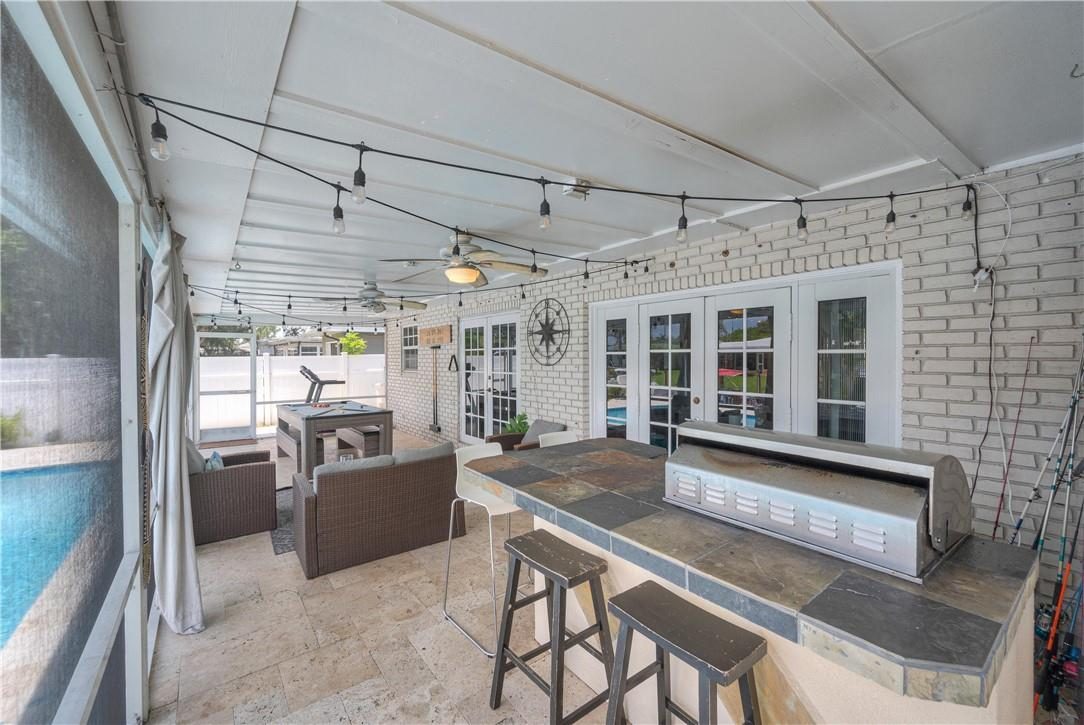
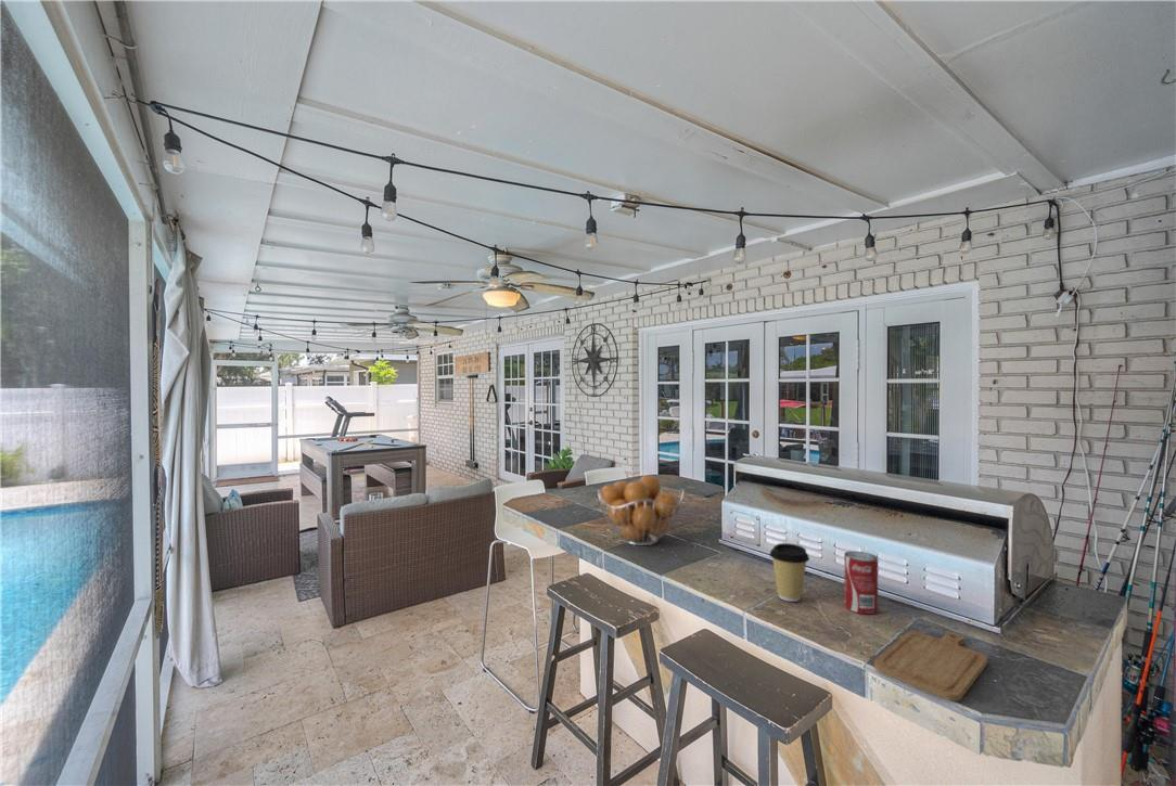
+ beverage can (860, 581)
+ chopping board (935, 657)
+ coffee cup (789, 572)
+ fruit basket (640, 508)
